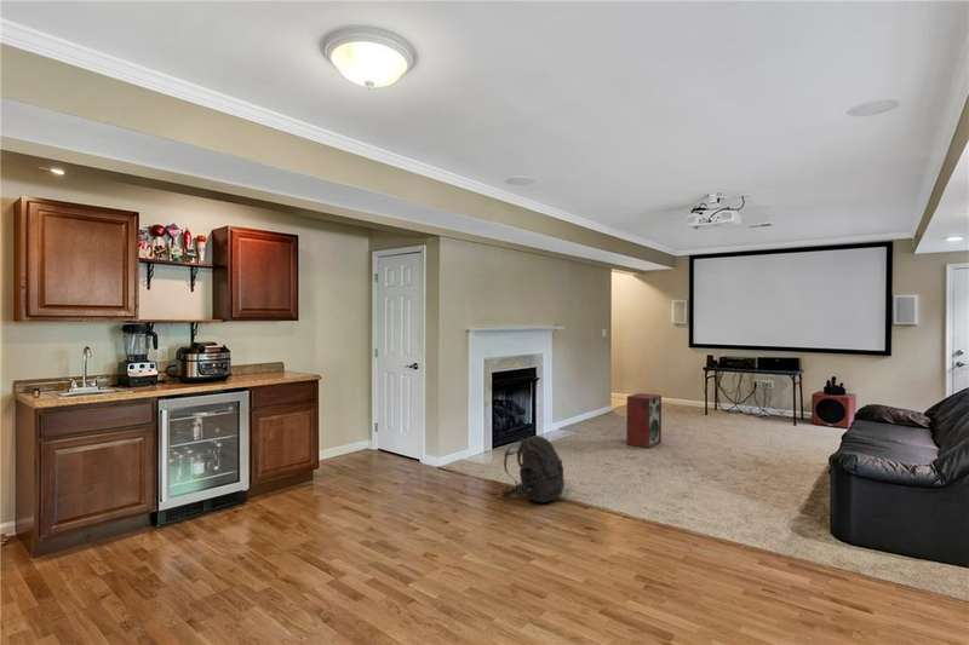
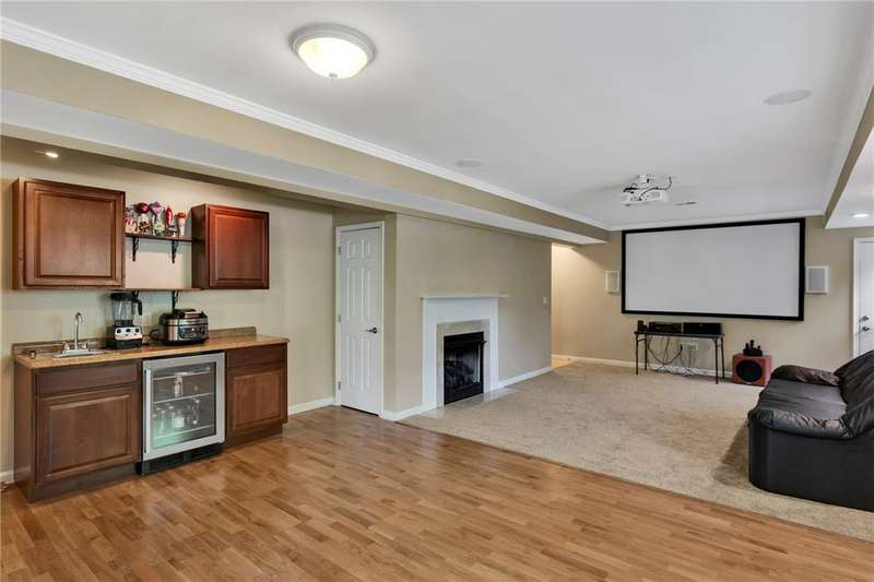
- backpack (534, 466)
- speaker (643, 419)
